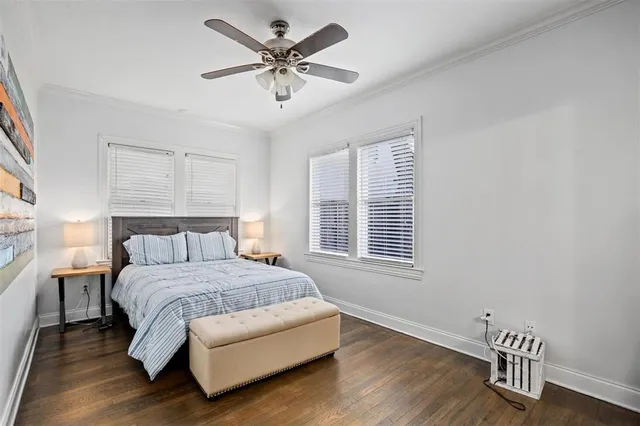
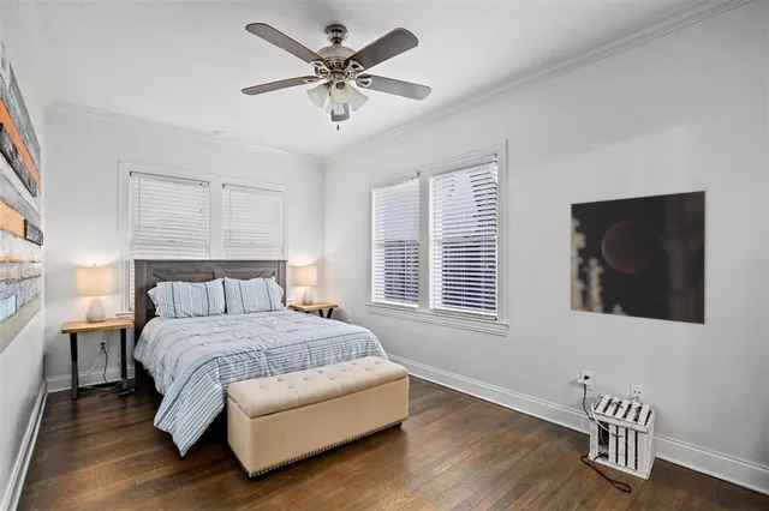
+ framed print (631, 257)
